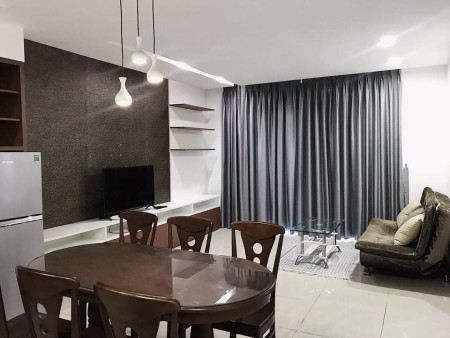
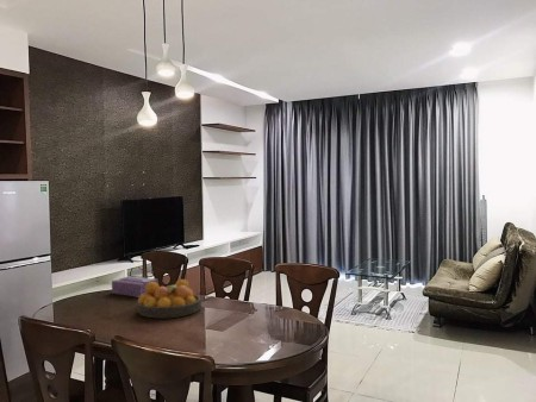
+ tissue box (135, 285)
+ fruit bowl (169, 295)
